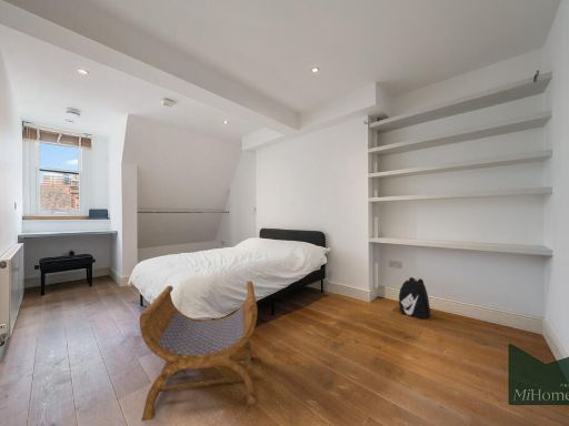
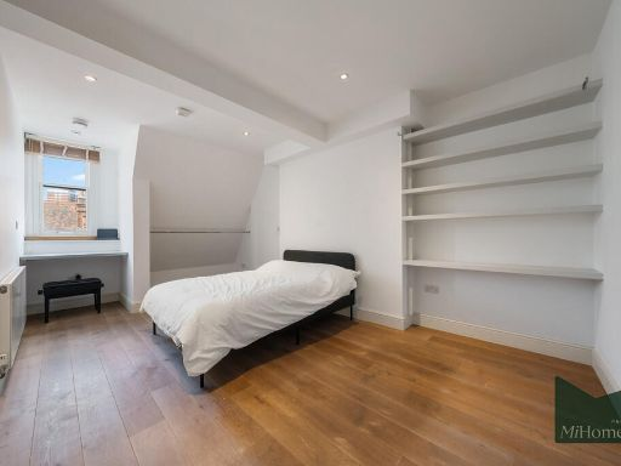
- stool (207, 338)
- backpack (415, 294)
